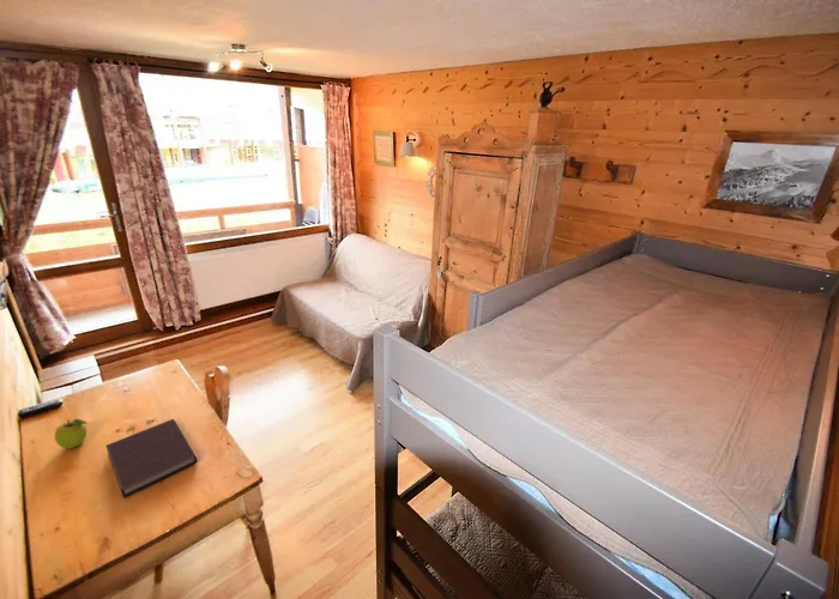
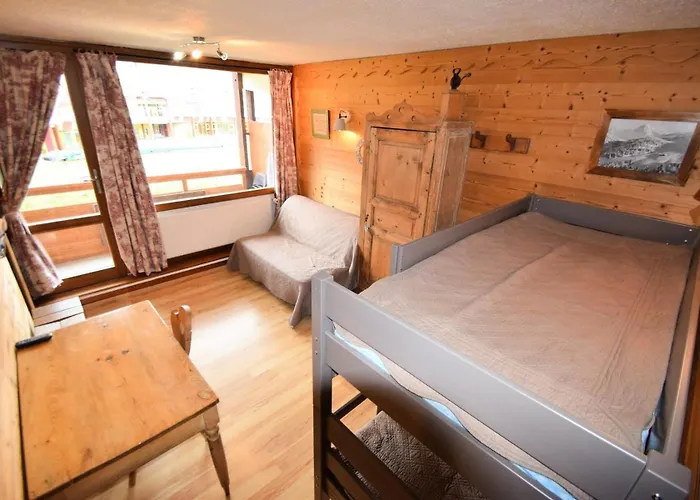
- fruit (72, 432)
- notebook (151, 453)
